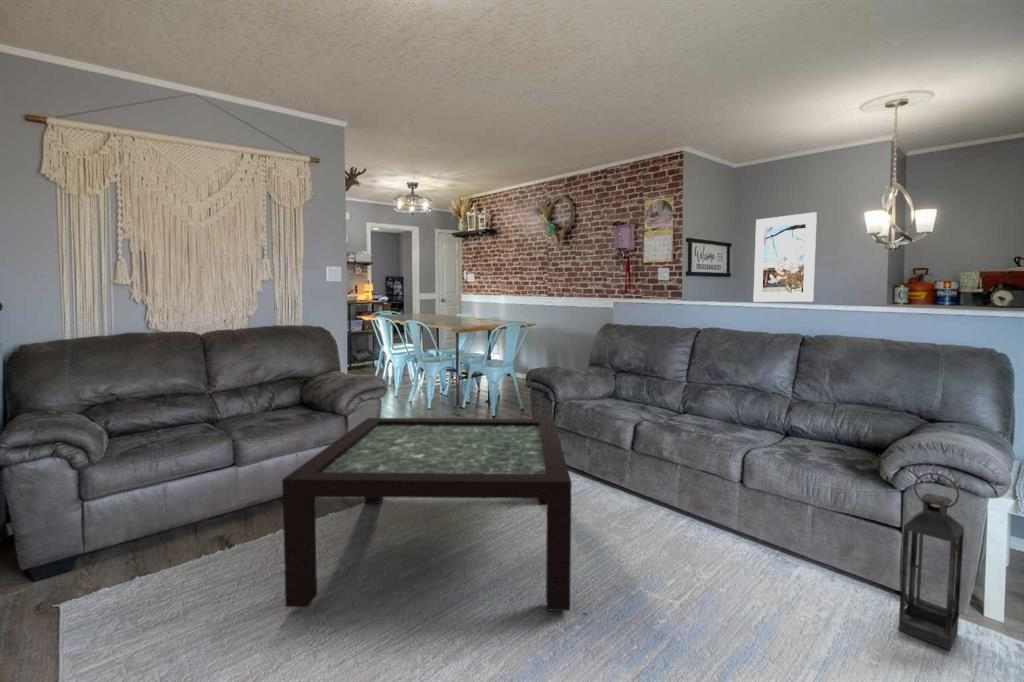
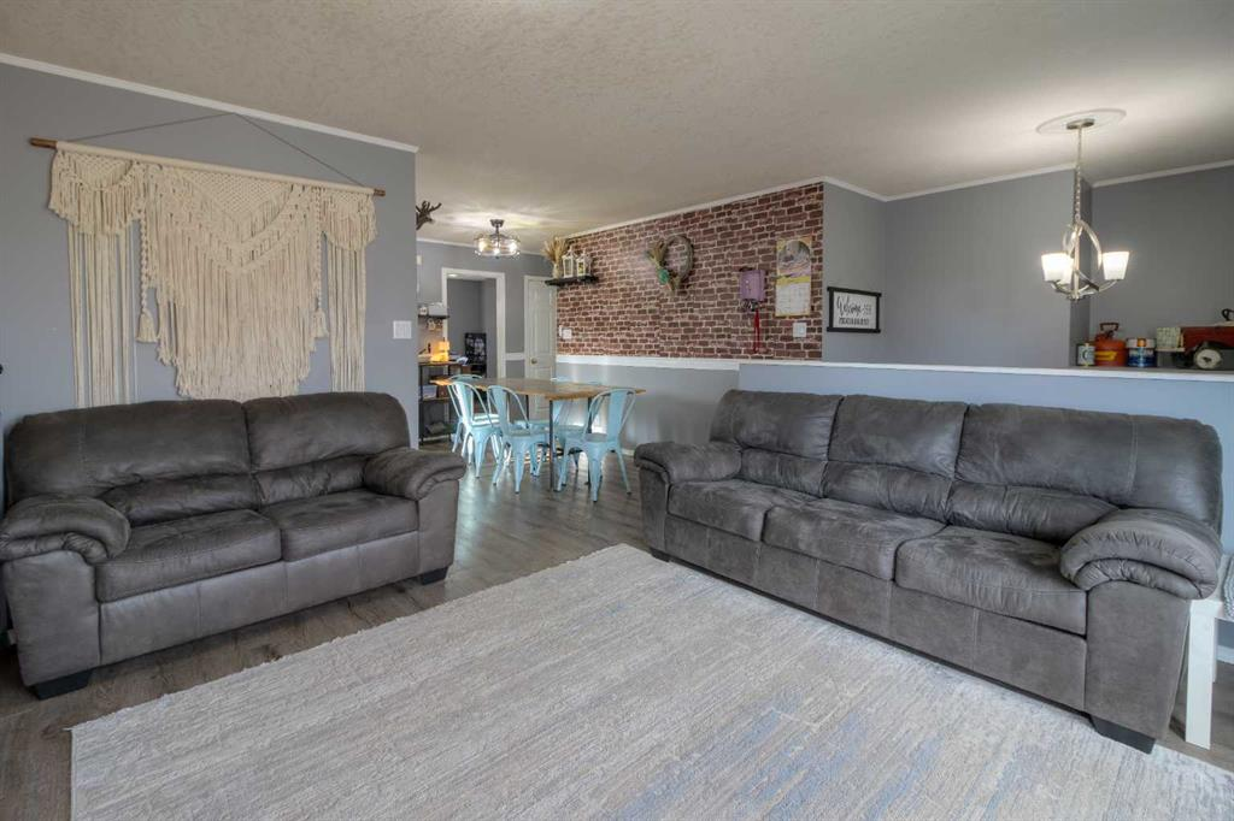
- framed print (783, 259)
- lantern (922, 549)
- coffee table (447, 493)
